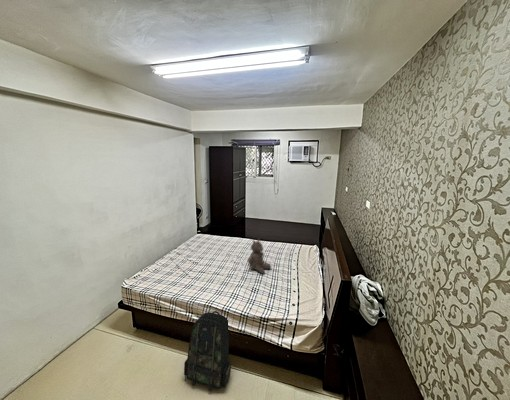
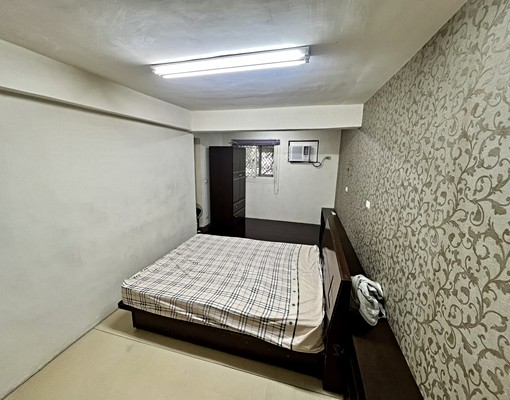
- backpack (211, 344)
- teddy bear (259, 254)
